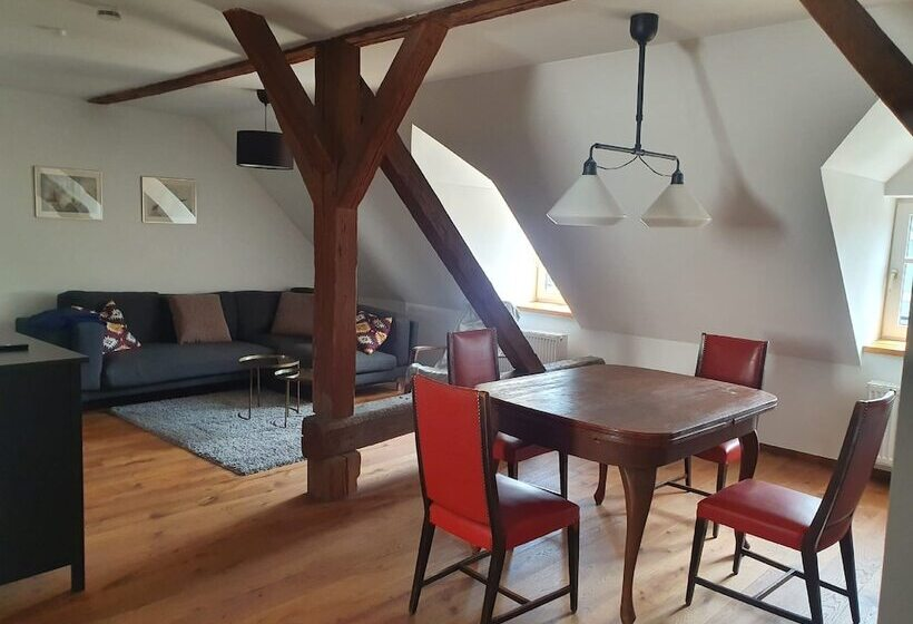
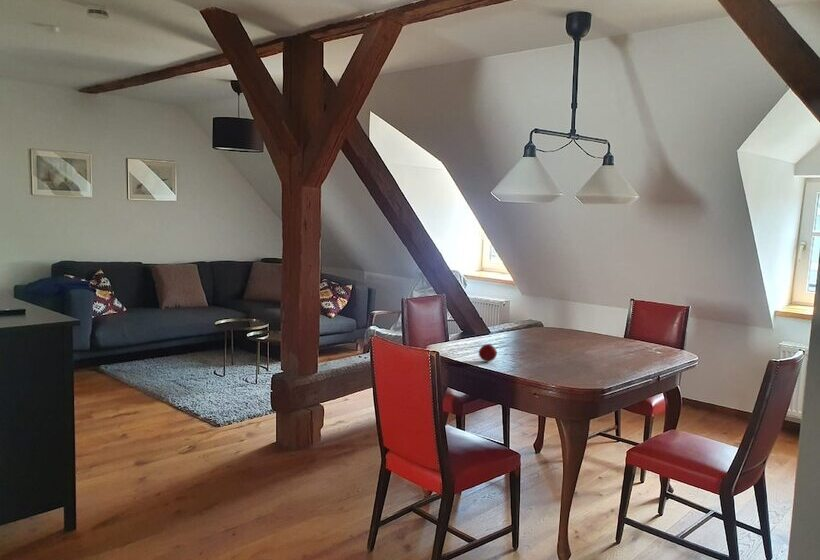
+ apple (487, 352)
